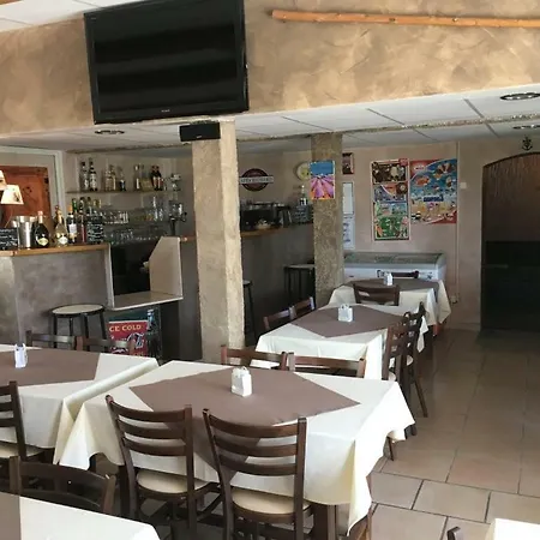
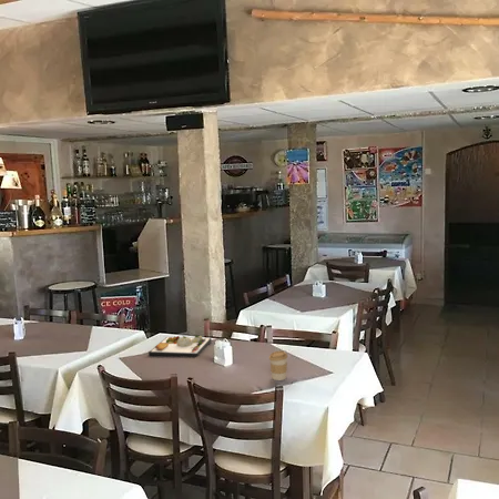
+ dinner plate (181, 343)
+ coffee cup (278, 365)
